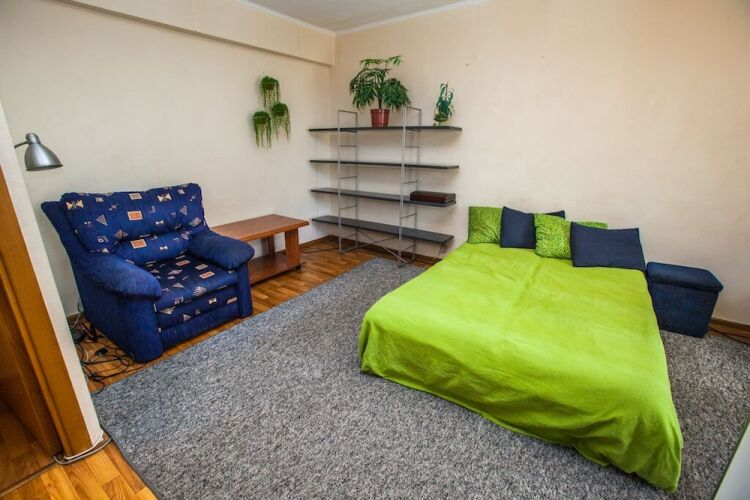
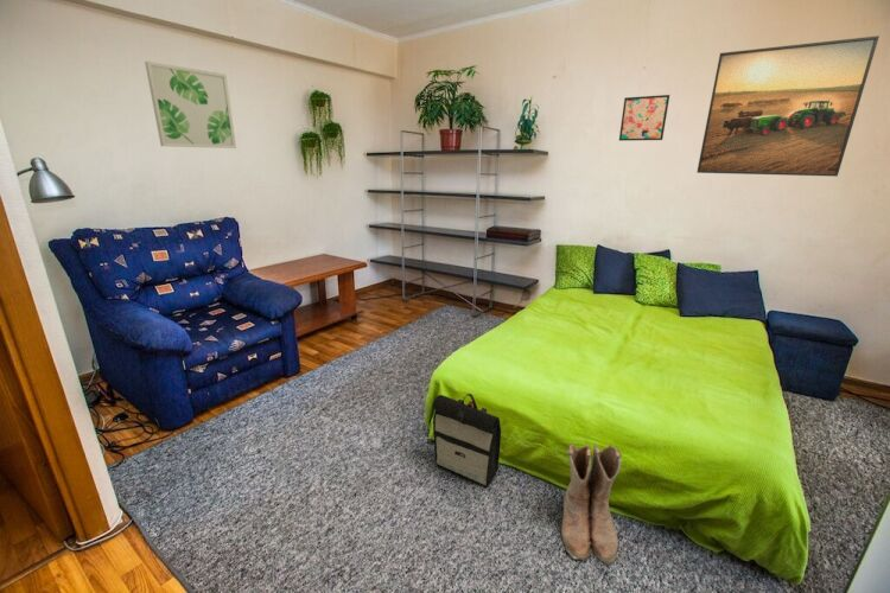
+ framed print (776, 113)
+ wall art (643, 119)
+ wall art (195, 108)
+ backpack (466, 433)
+ boots (592, 496)
